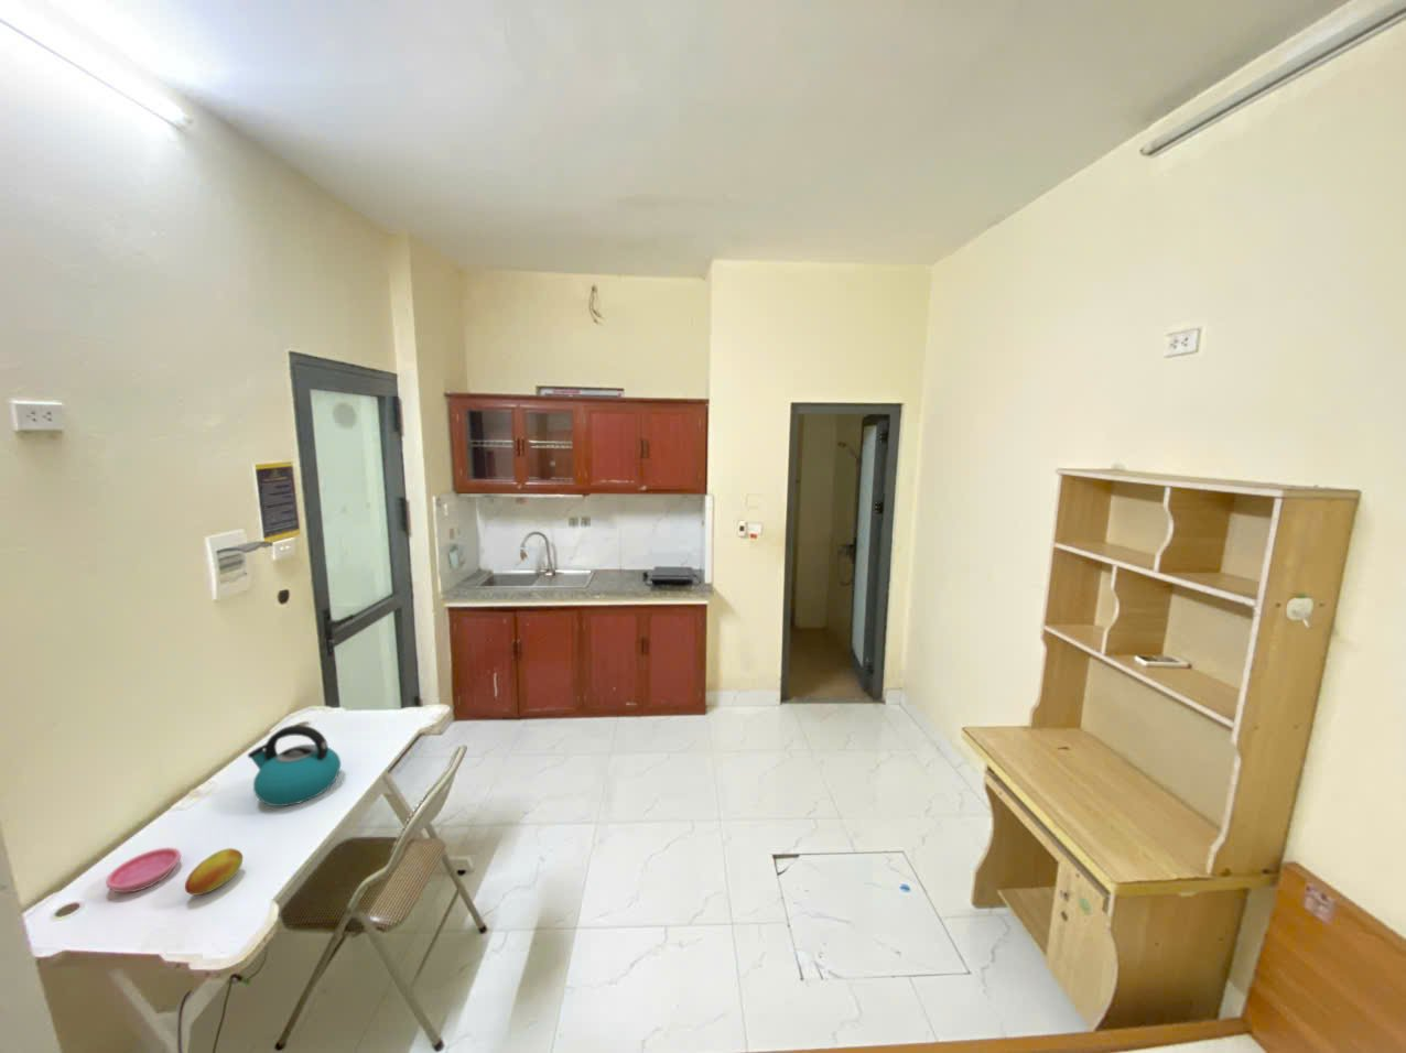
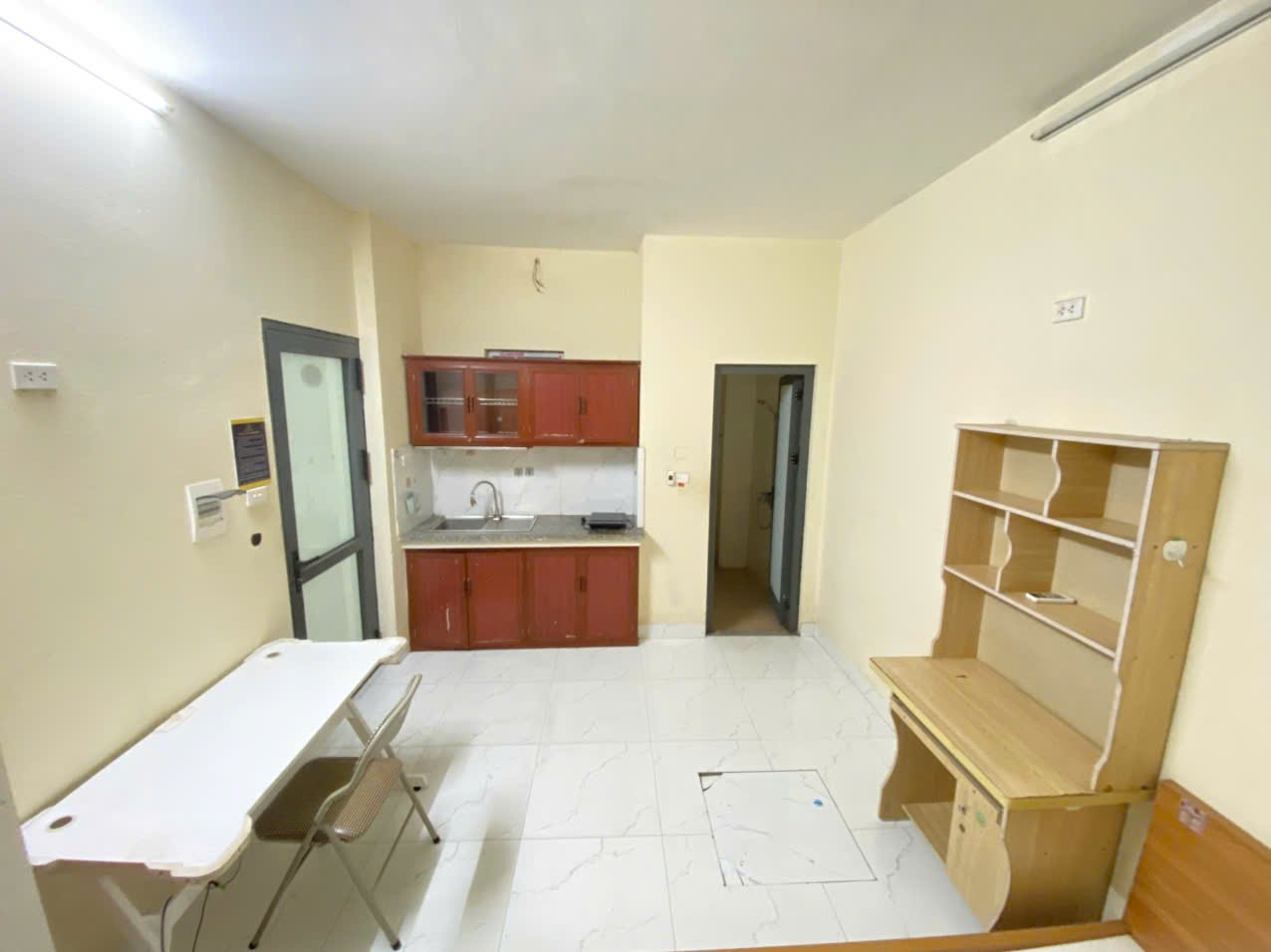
- fruit (213, 870)
- saucer (144, 872)
- kettle (292, 758)
